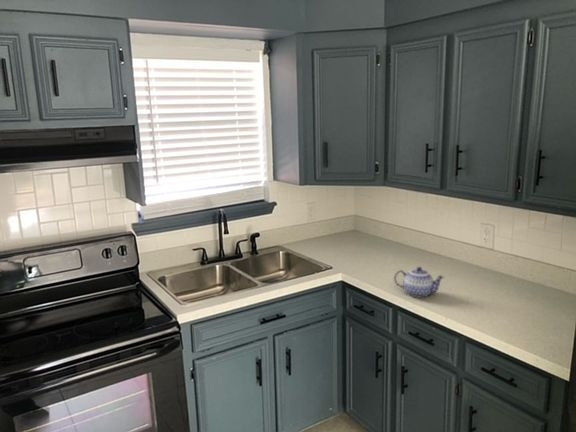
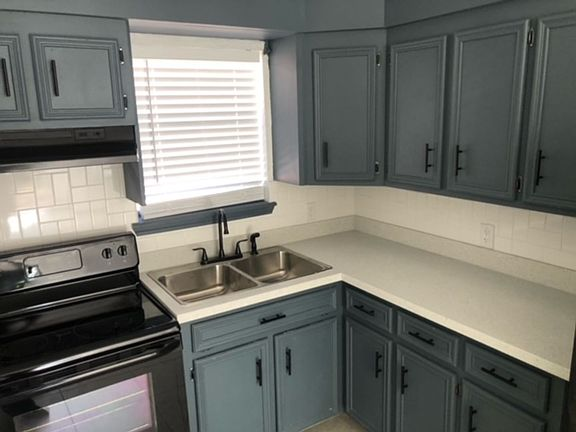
- teapot (418, 280)
